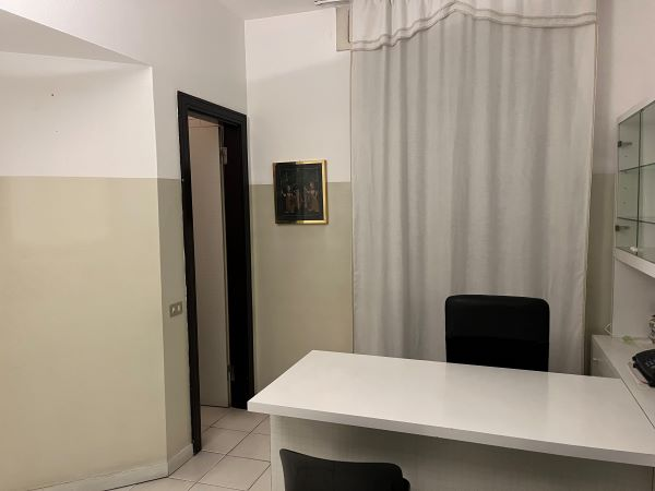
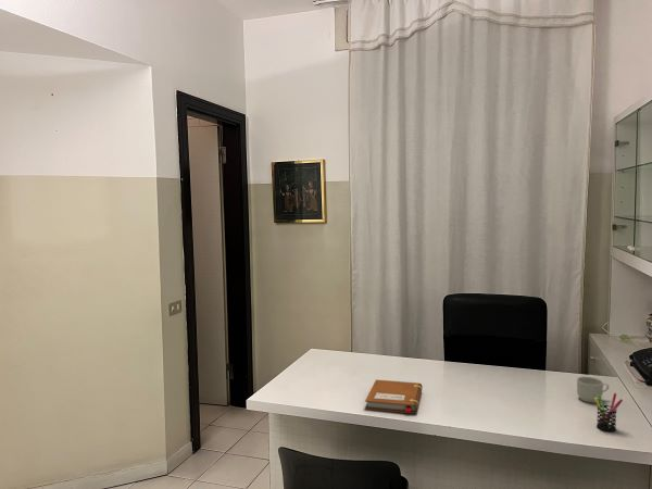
+ pen holder (605, 410)
+ notebook (394, 396)
+ mug (592, 389)
